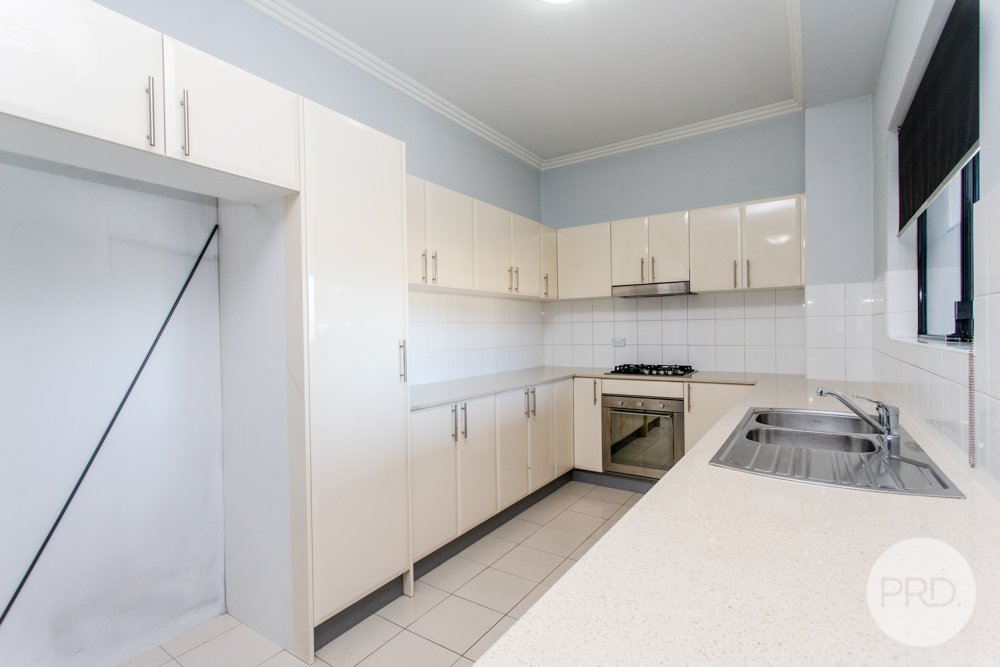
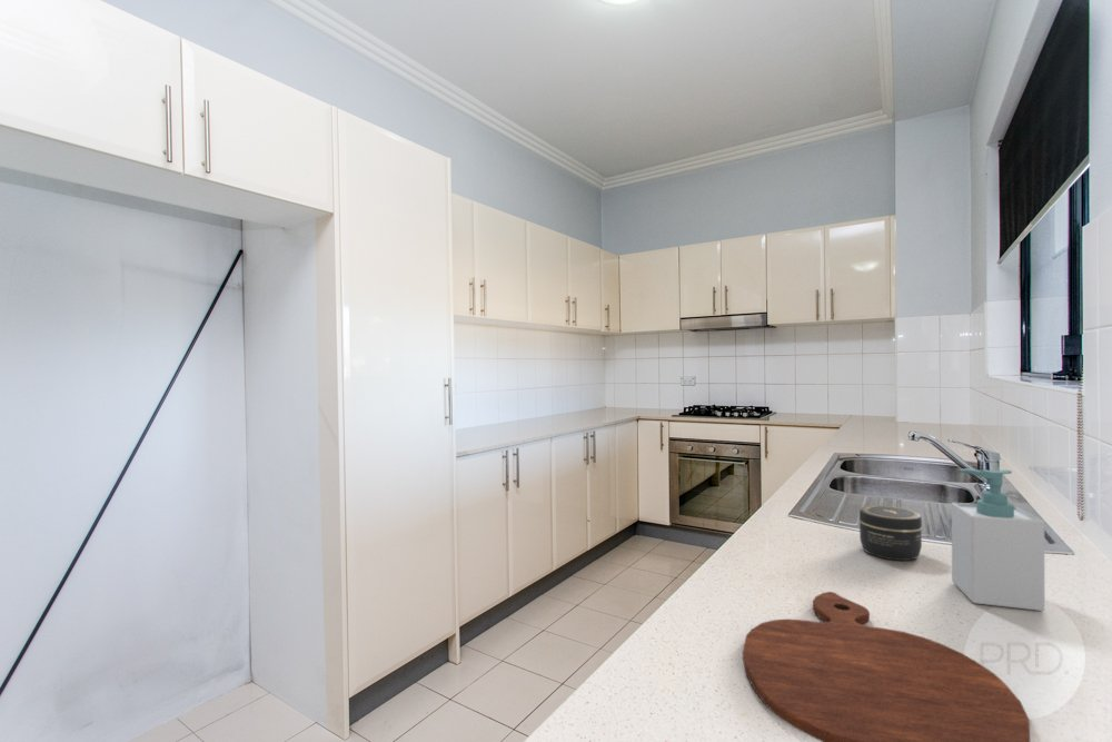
+ soap bottle (994, 532)
+ jar (890, 532)
+ cutting board (858, 654)
